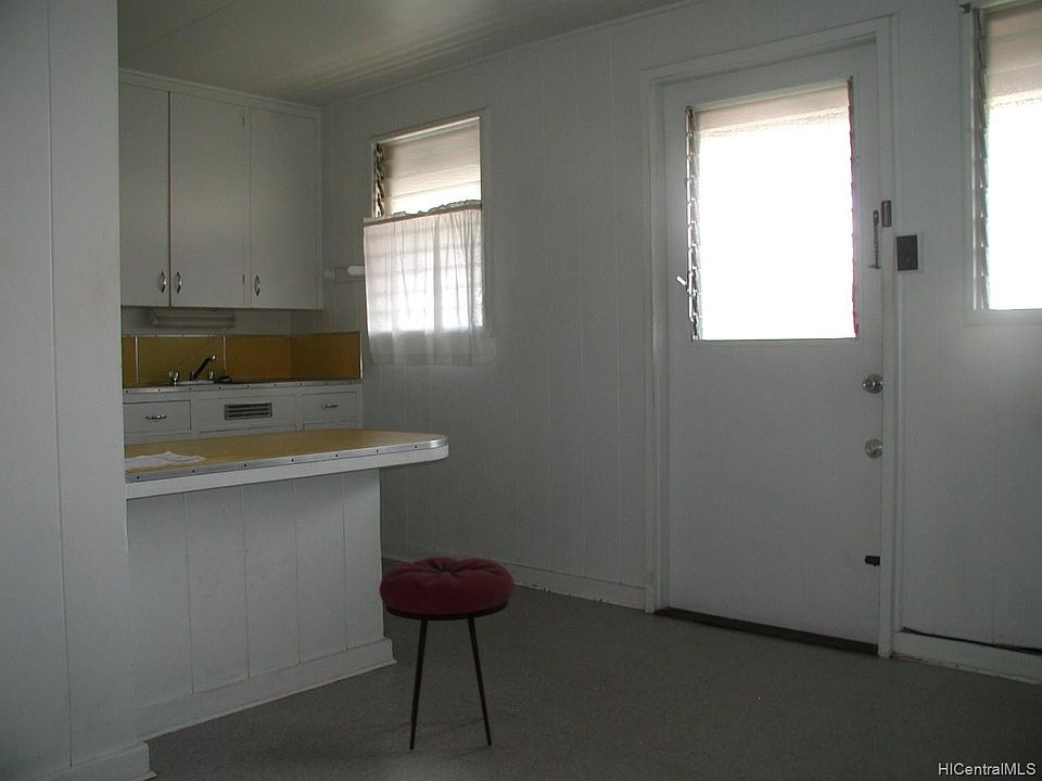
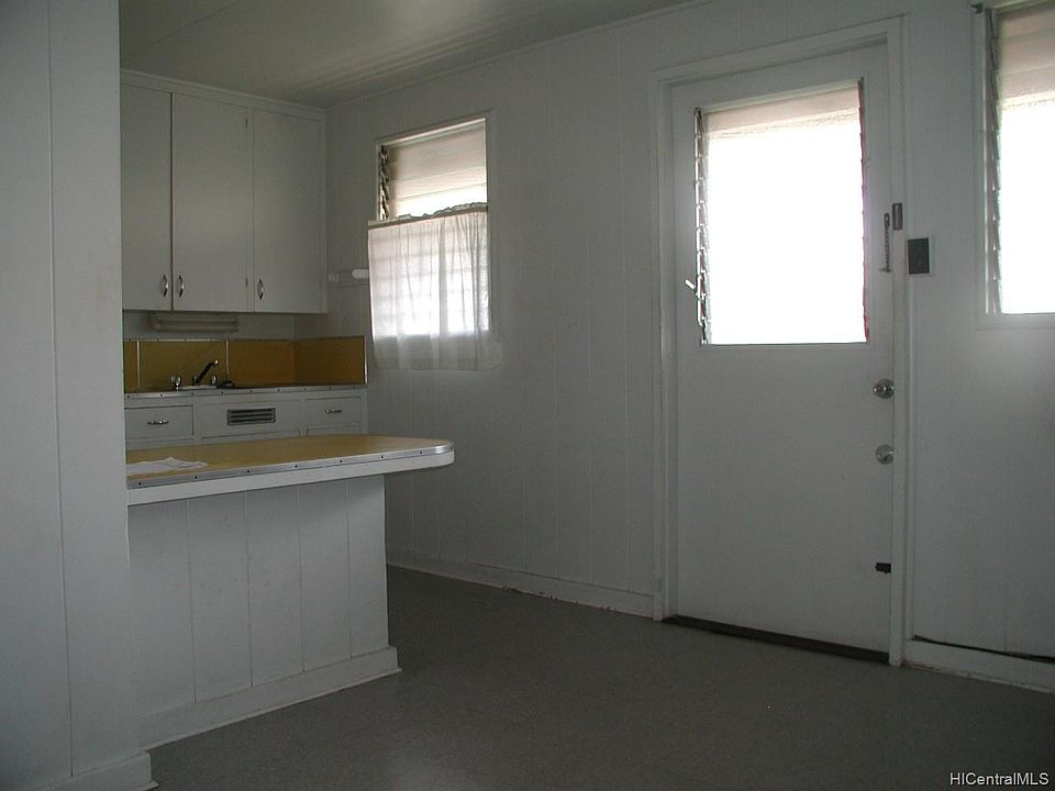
- stool (424, 646)
